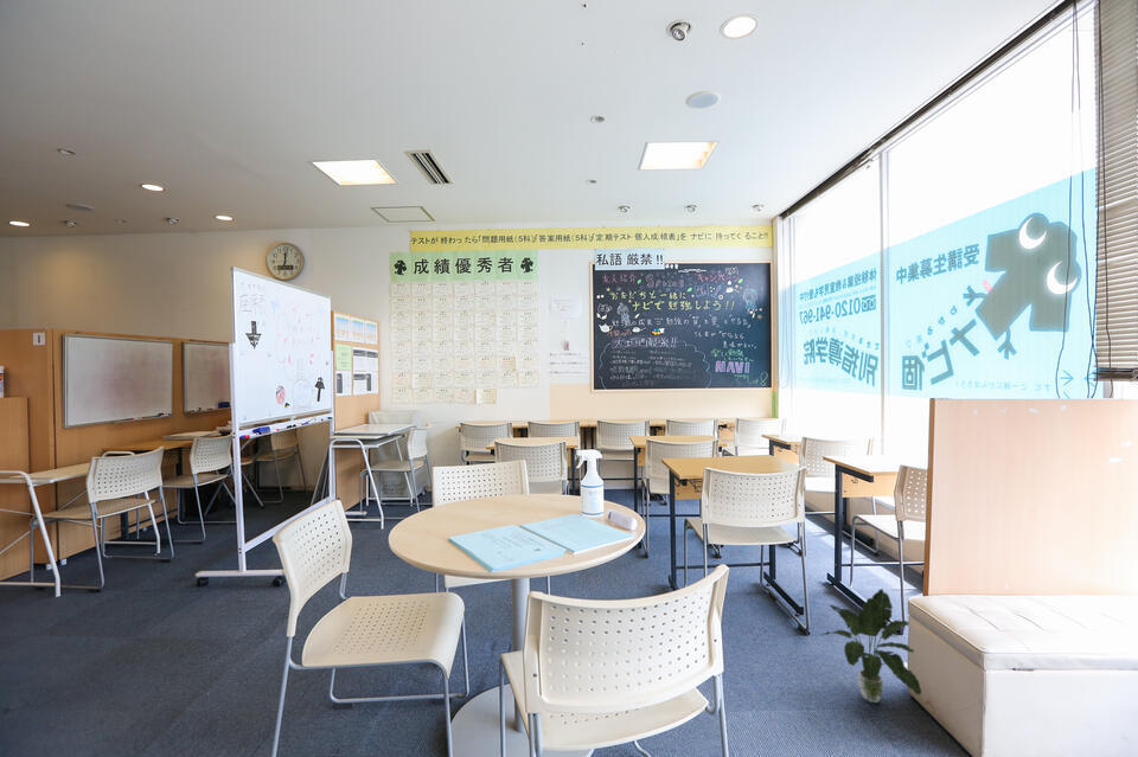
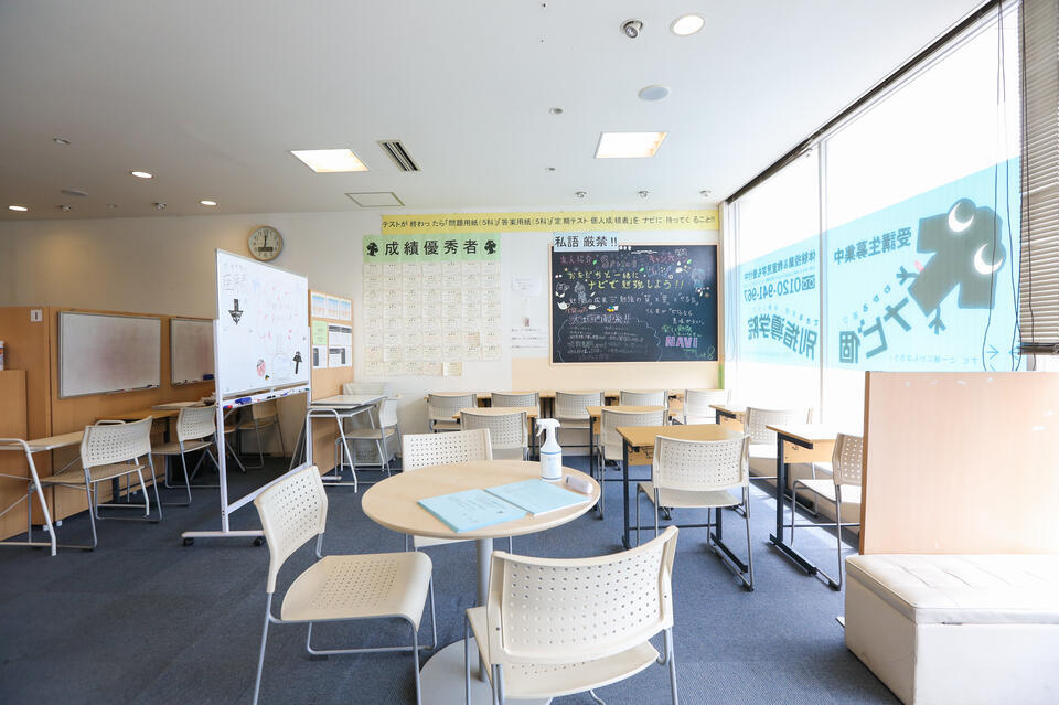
- potted plant (863, 646)
